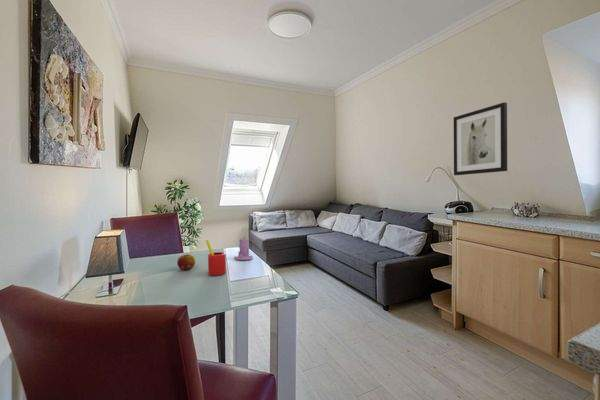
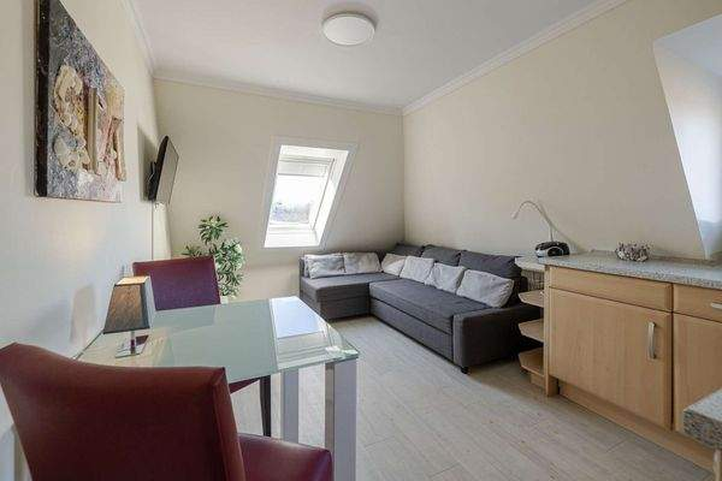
- candle (244, 246)
- straw (215, 256)
- wall art (478, 142)
- fruit (186, 262)
